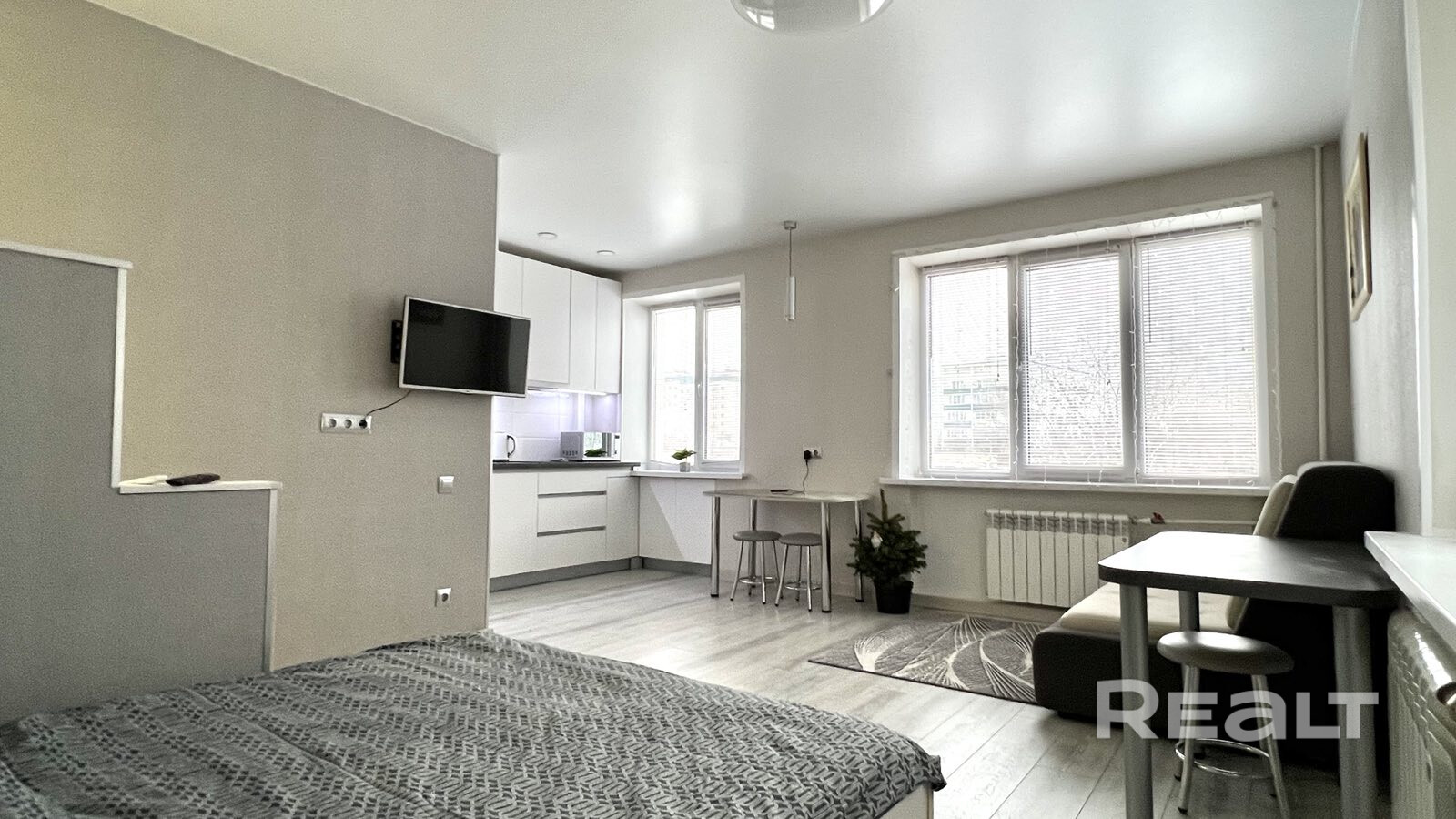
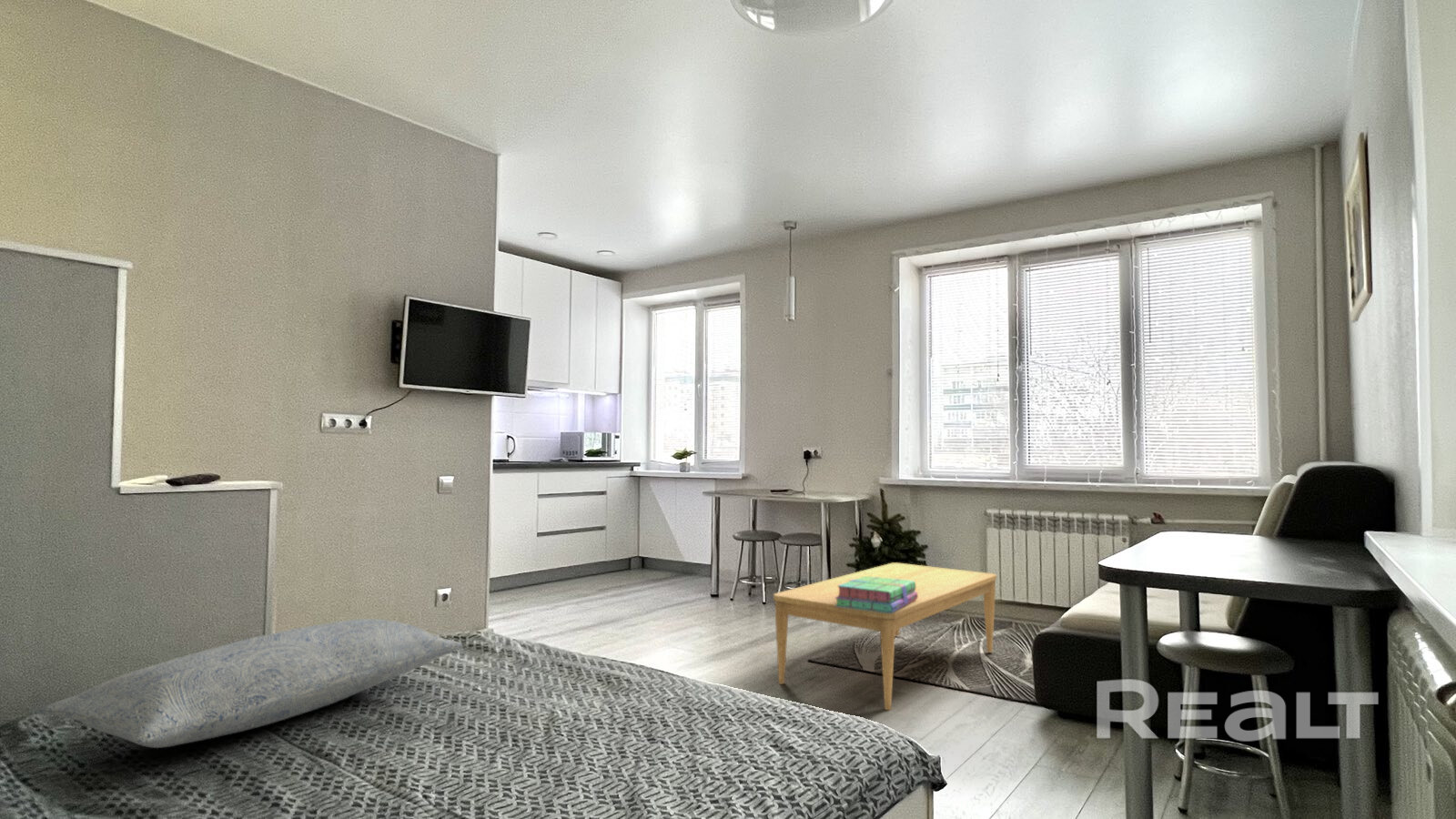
+ pillow (280, 673)
+ coffee table (893, 624)
+ stack of books (876, 592)
